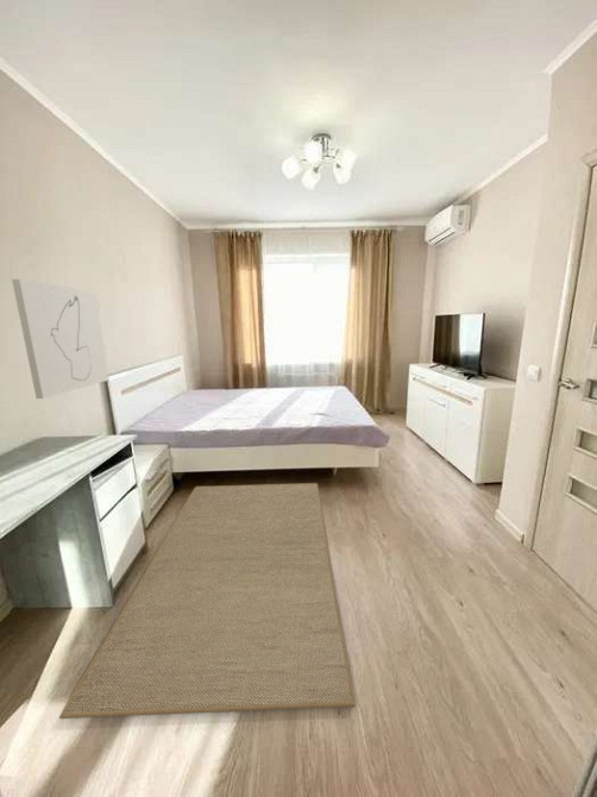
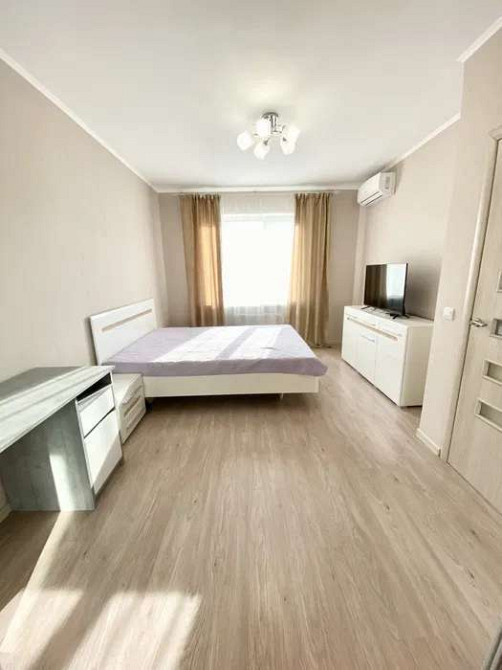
- wall art (69, 339)
- rug (241, 551)
